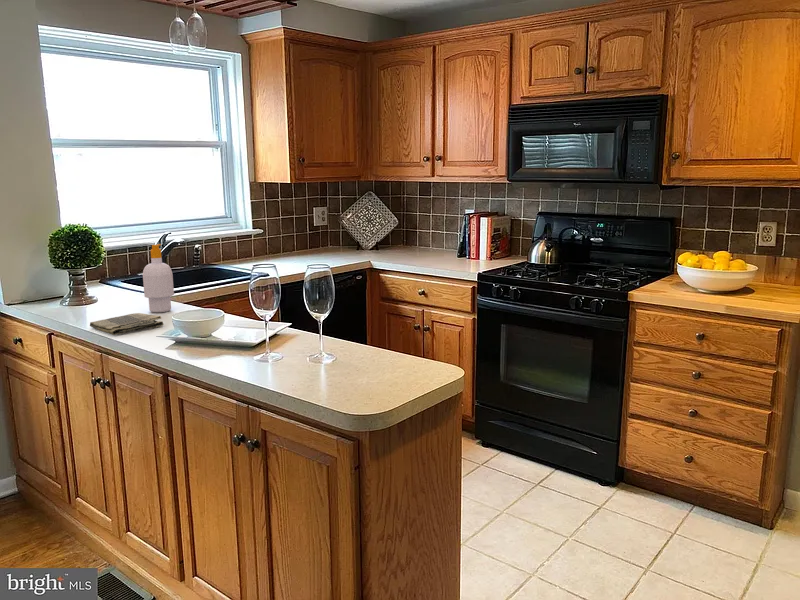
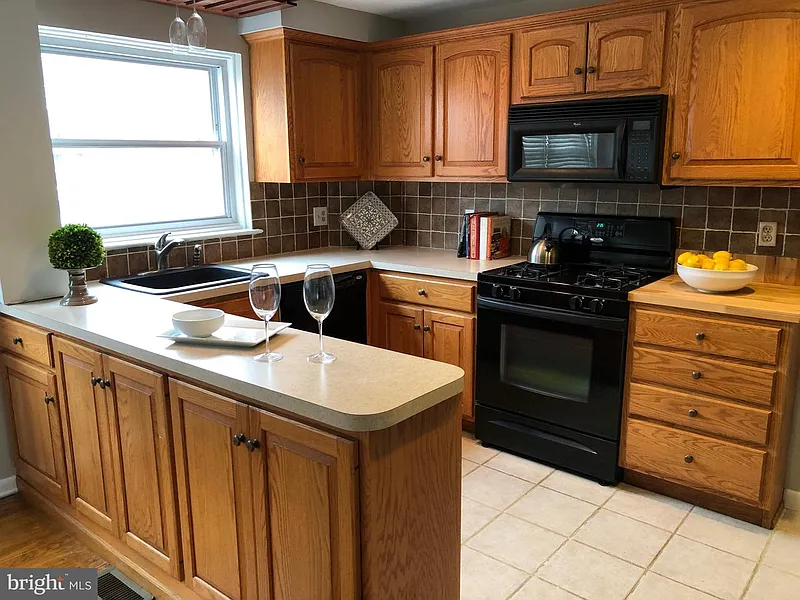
- dish towel (127, 322)
- soap bottle (157, 278)
